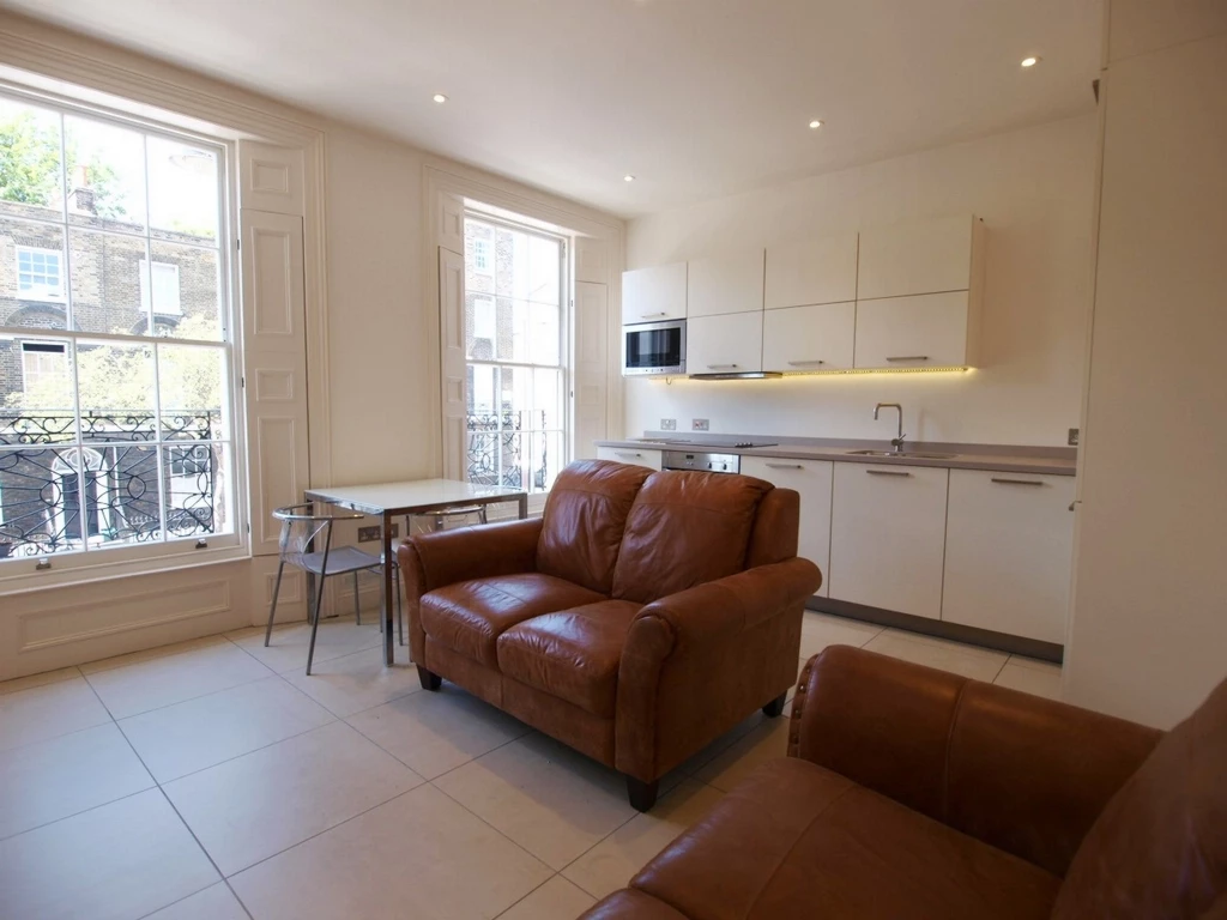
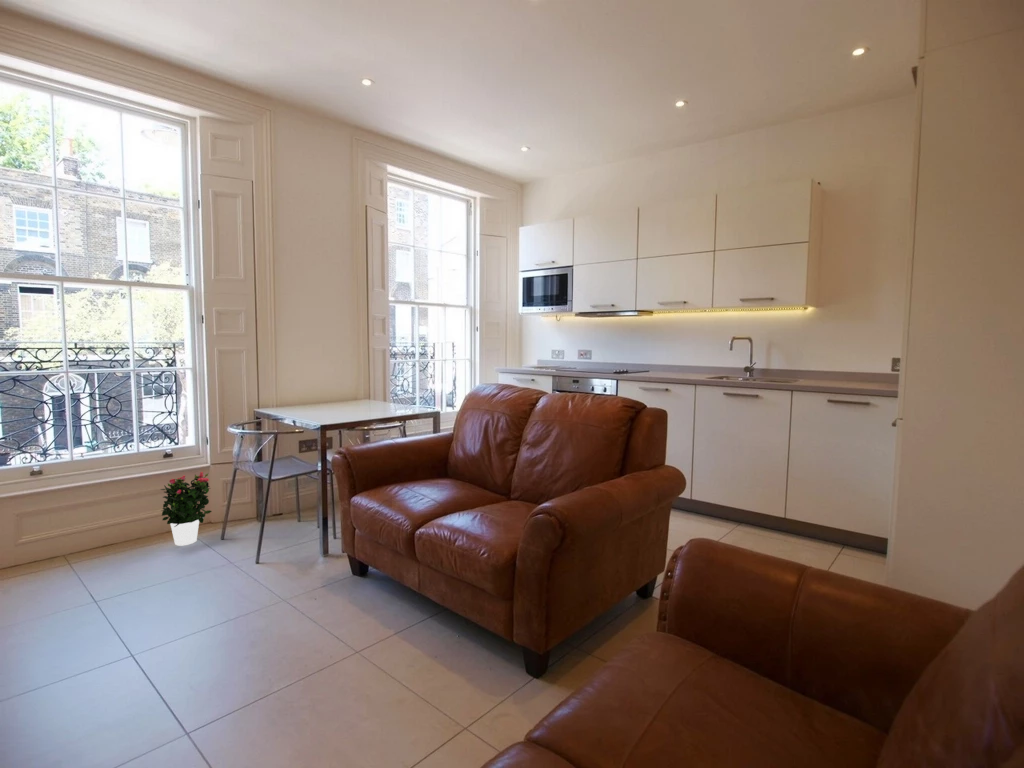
+ potted flower (186, 508)
